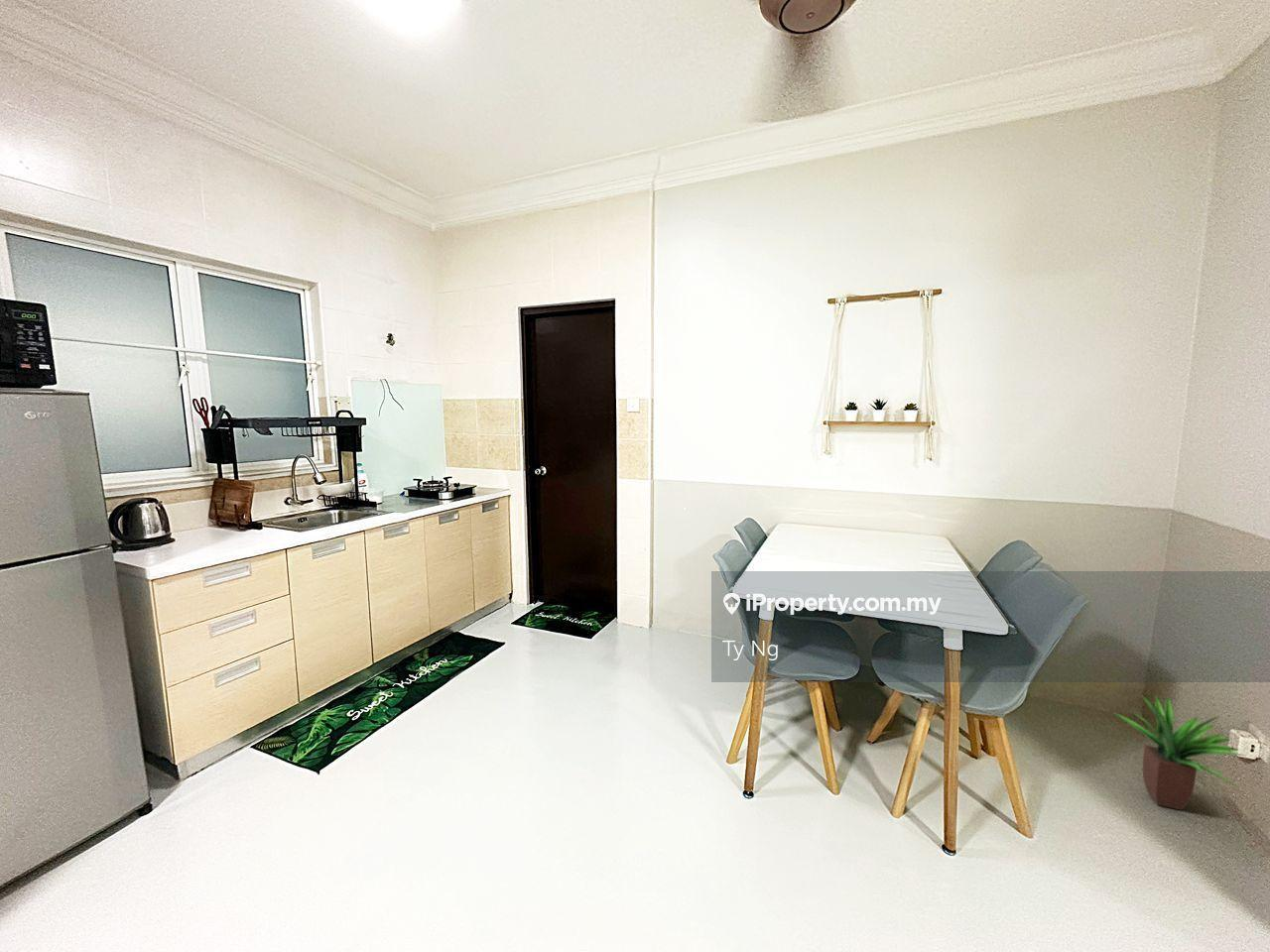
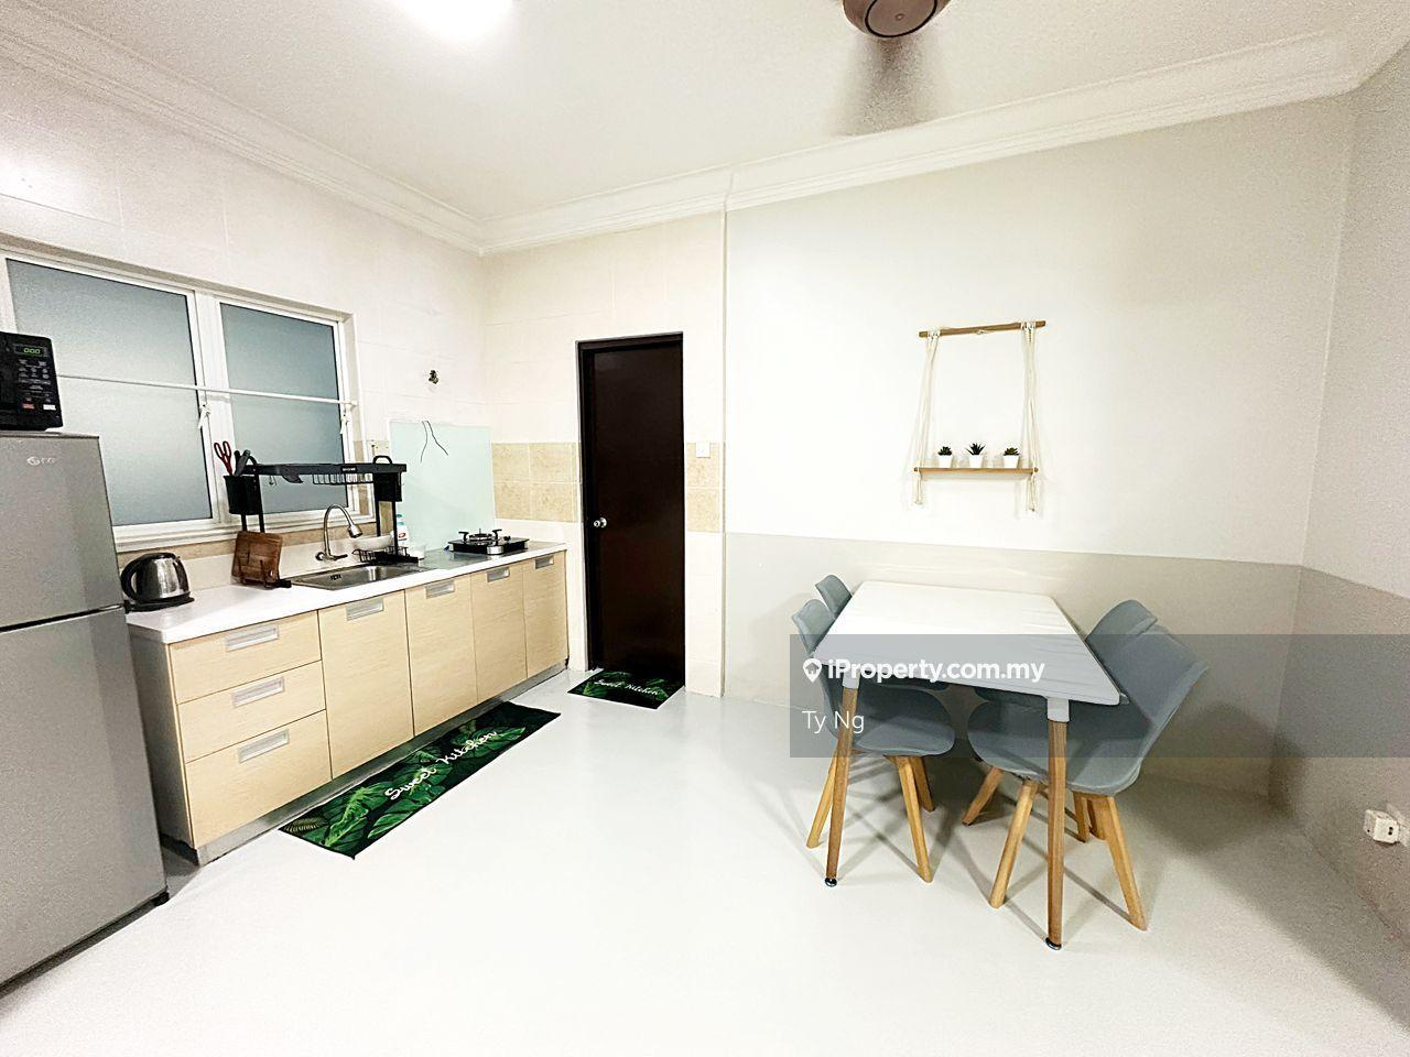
- potted plant (1182, 755)
